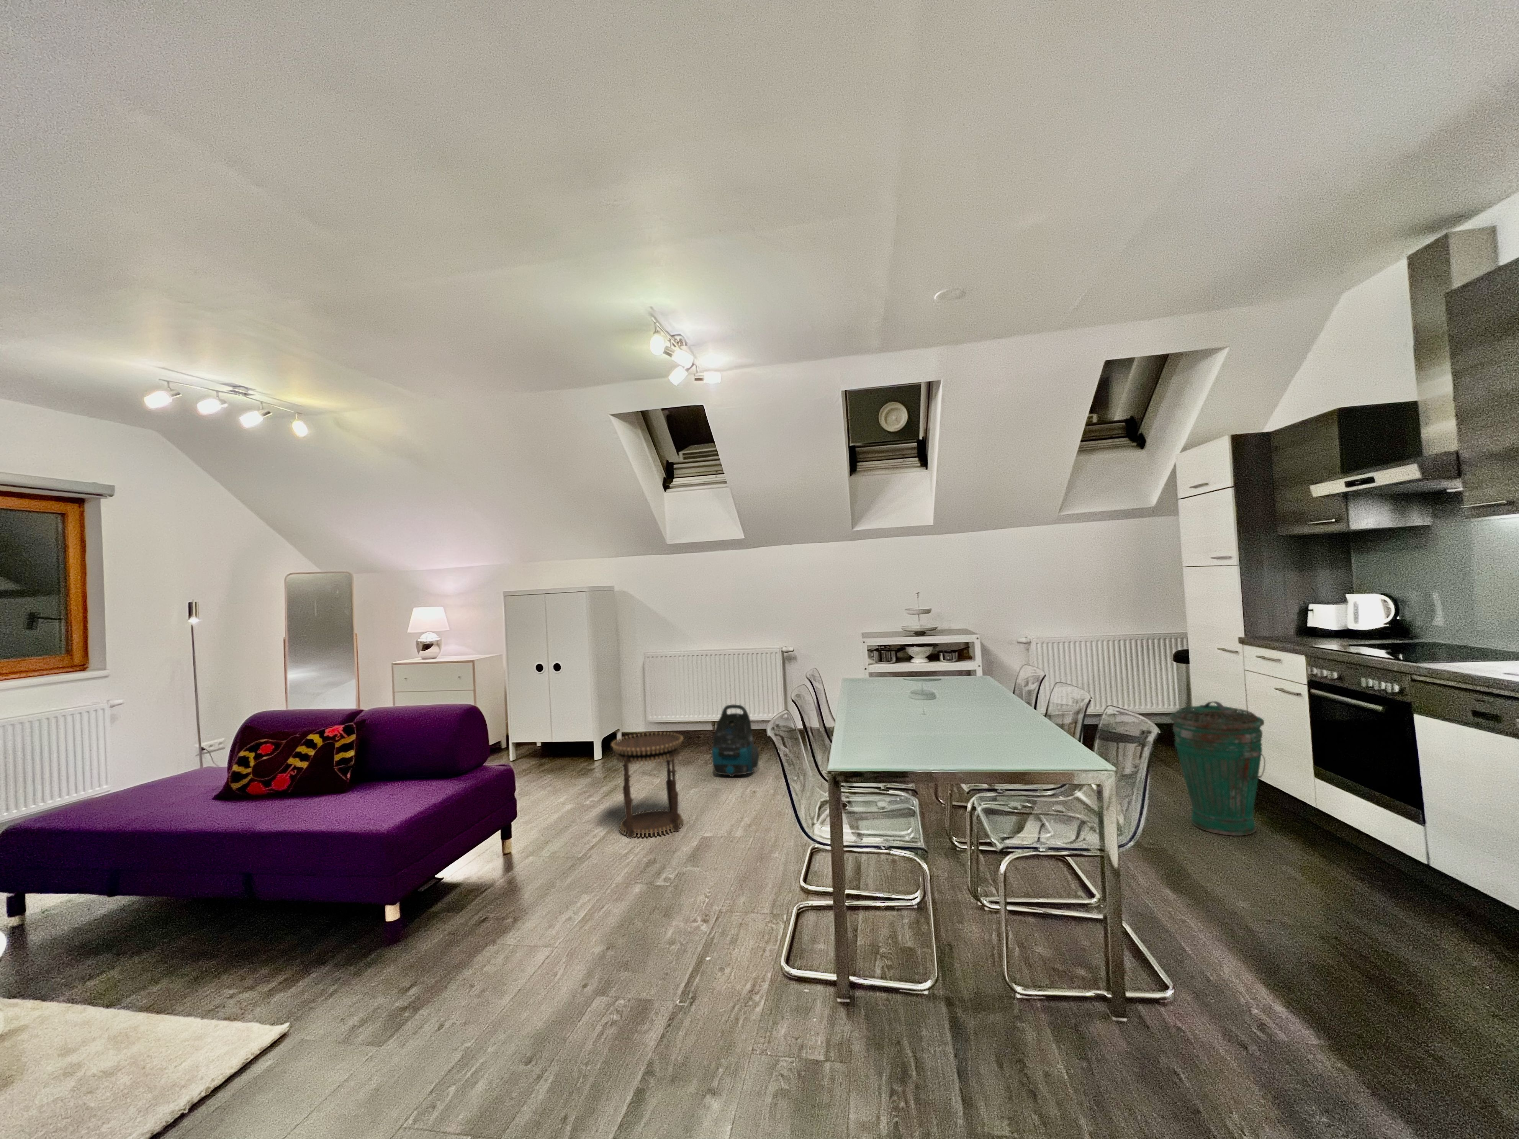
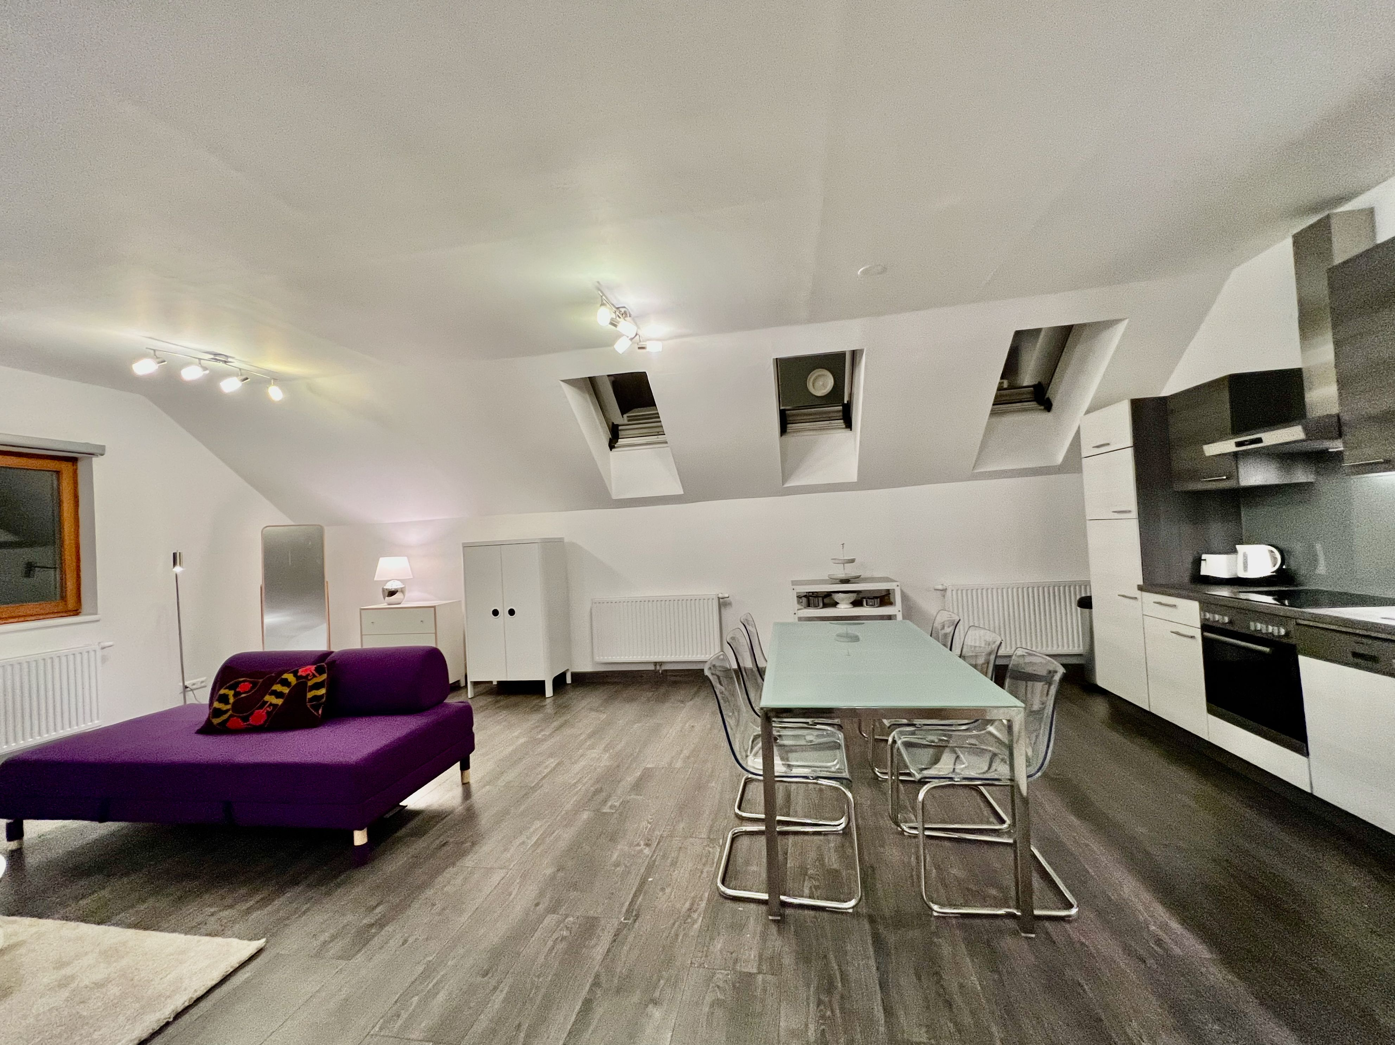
- vacuum cleaner (732, 739)
- side table (666, 782)
- trash can (1219, 763)
